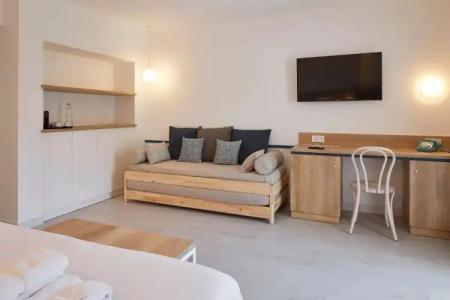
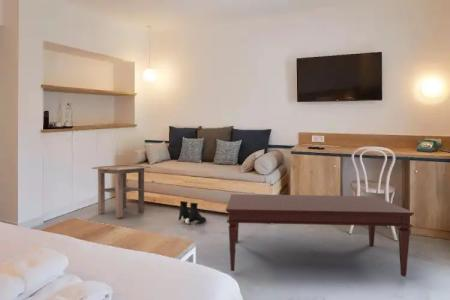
+ coffee table (308, 223)
+ side table (121, 189)
+ boots (192, 210)
